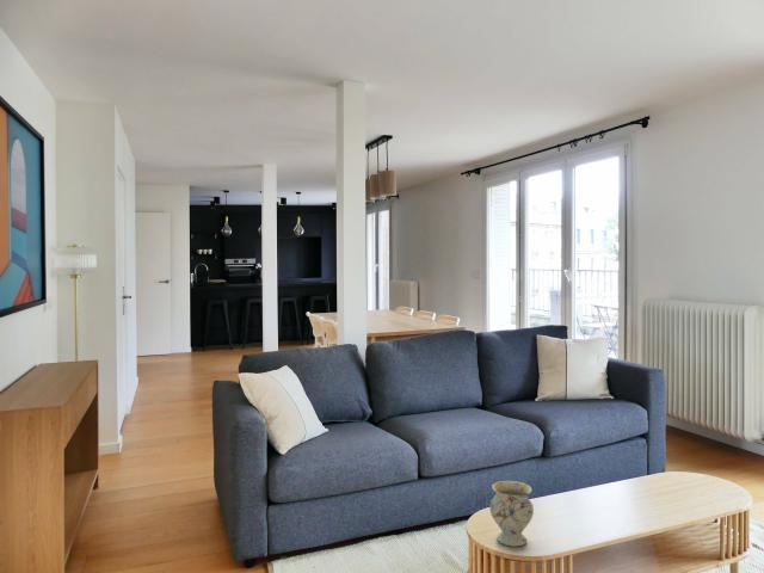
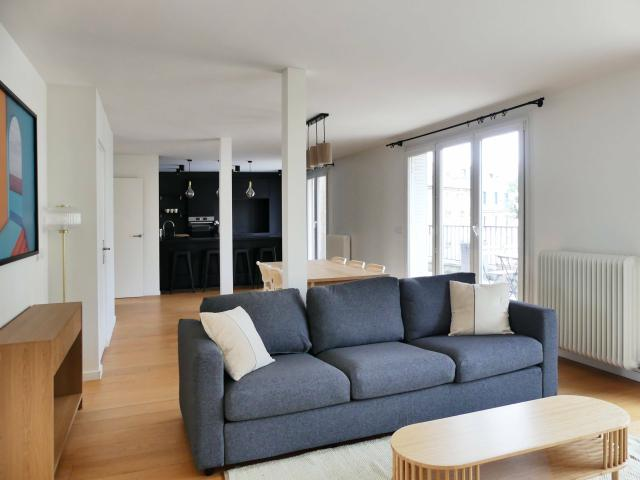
- vase (511, 513)
